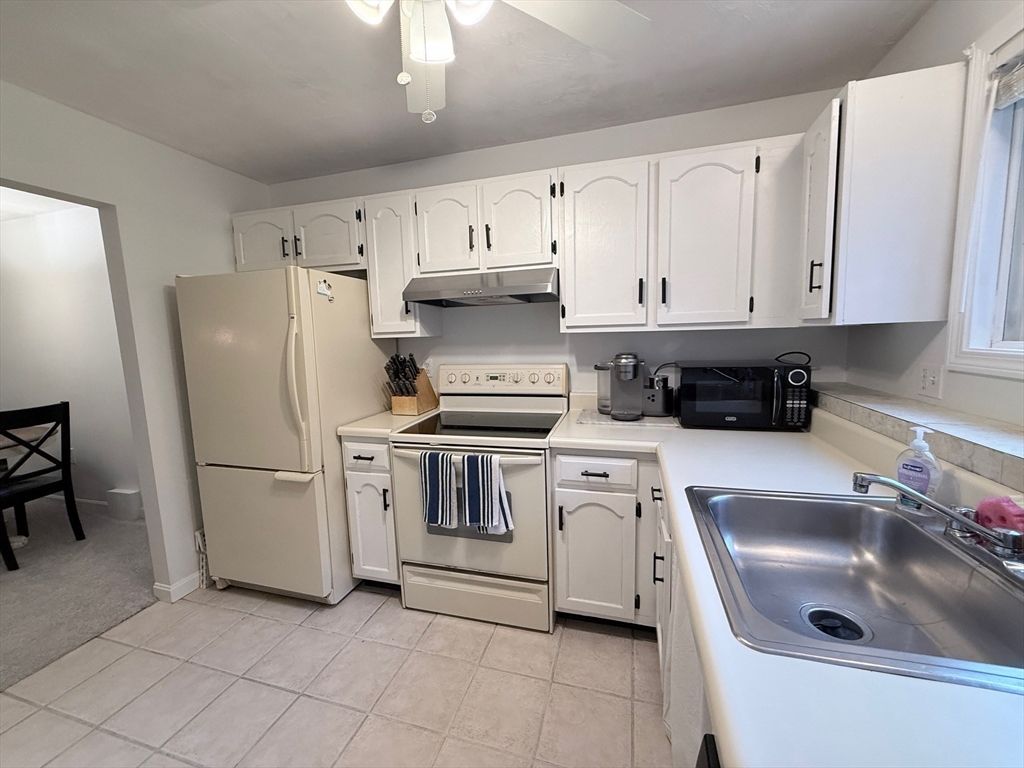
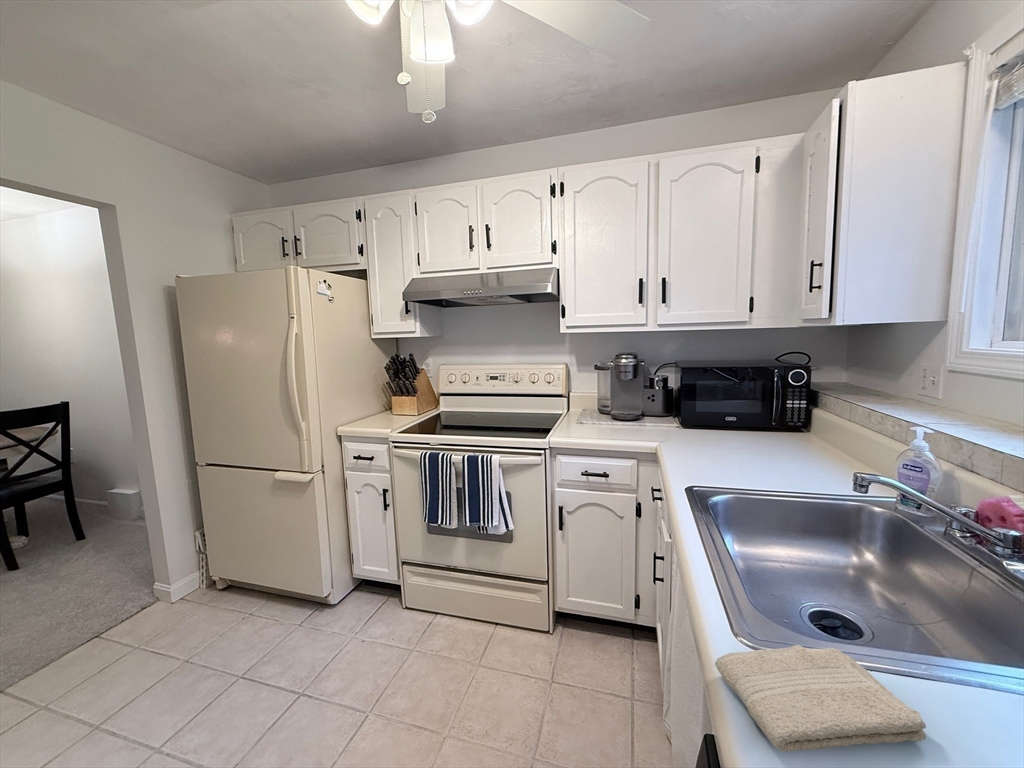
+ washcloth (812, 692)
